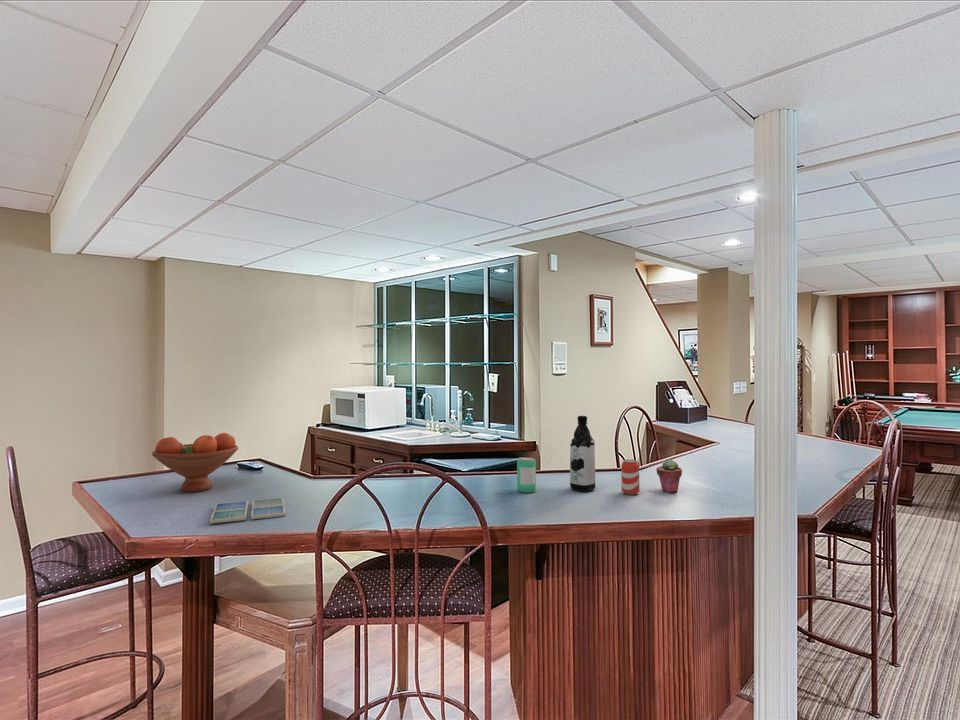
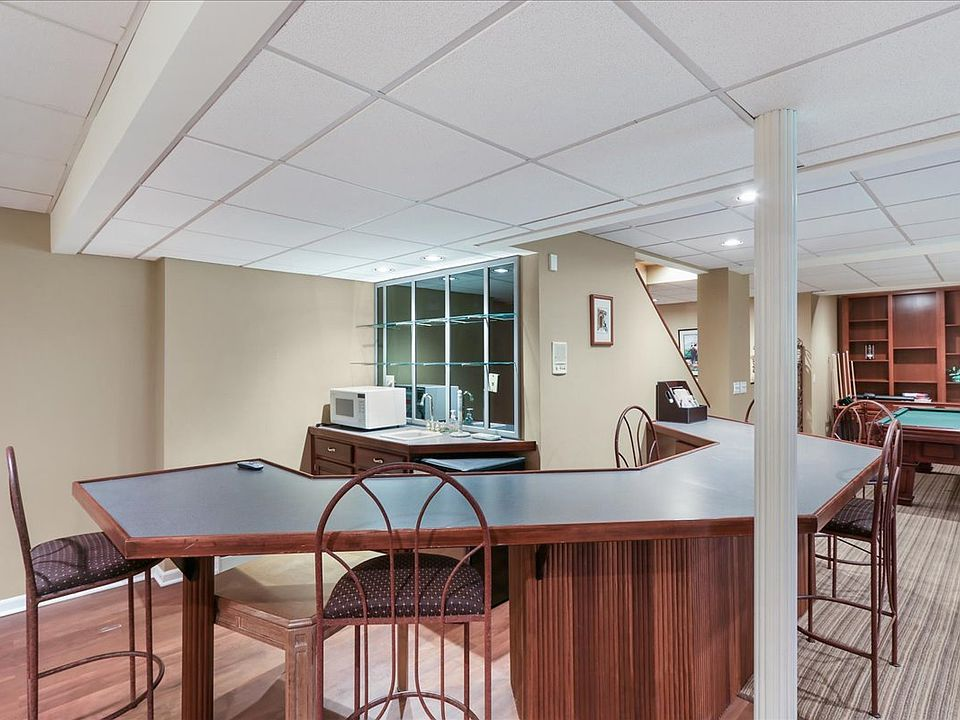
- fruit bowl (196, 461)
- beverage can (526, 474)
- beverage can (630, 476)
- potted succulent (669, 474)
- drink coaster (247, 508)
- water bottle (582, 452)
